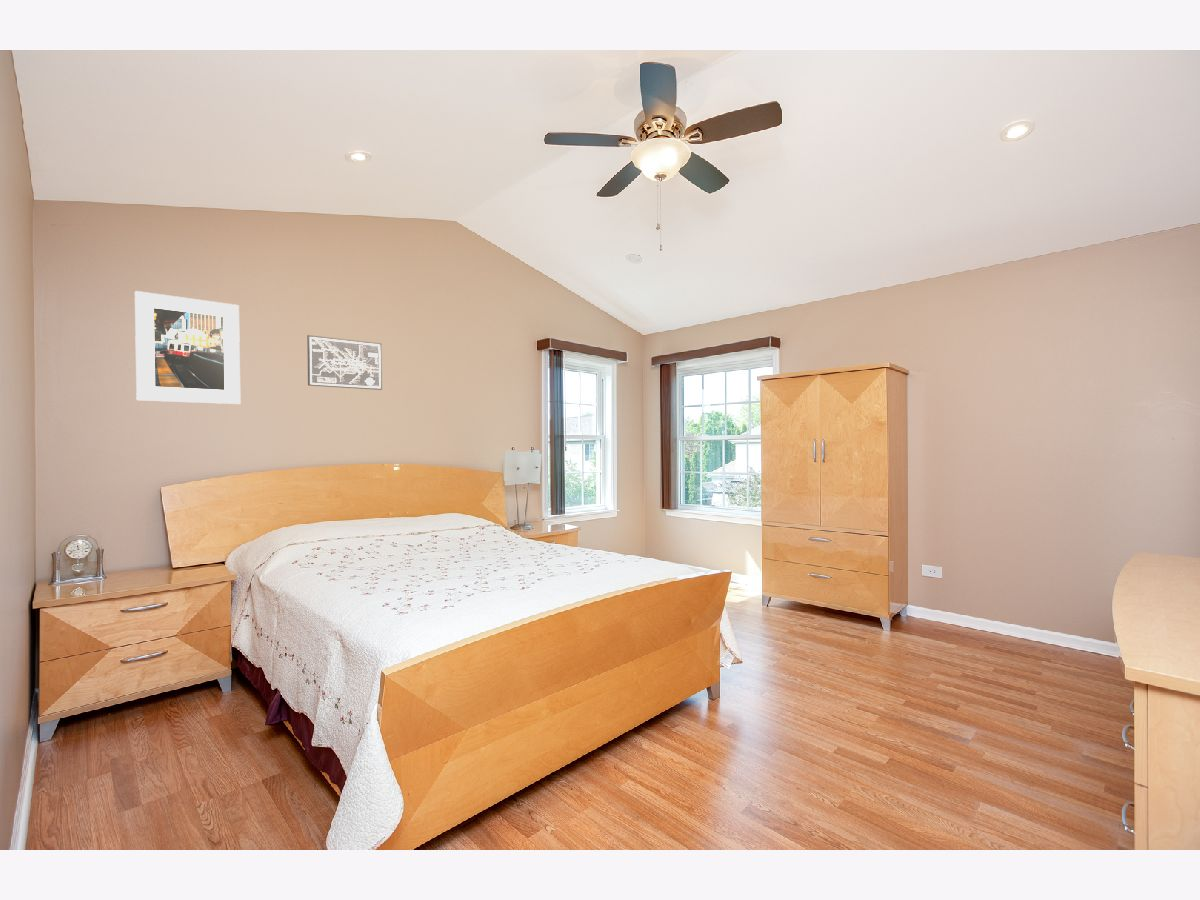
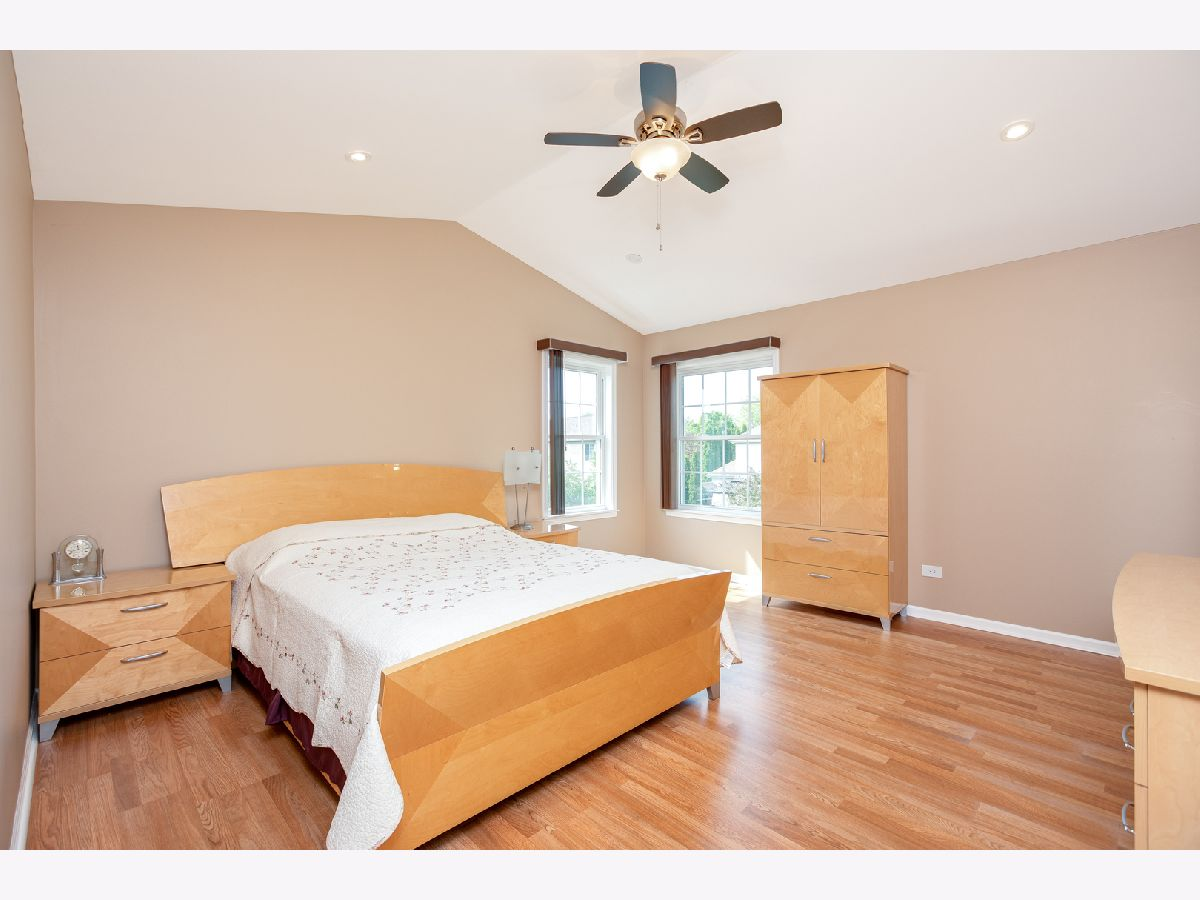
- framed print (190, 350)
- wall art (346, 363)
